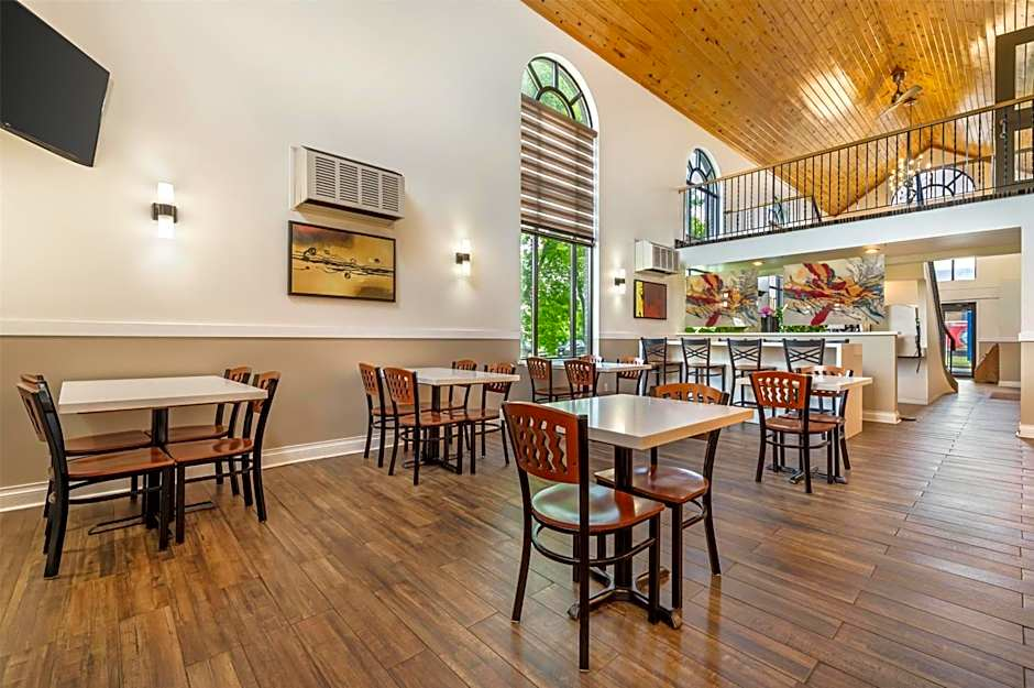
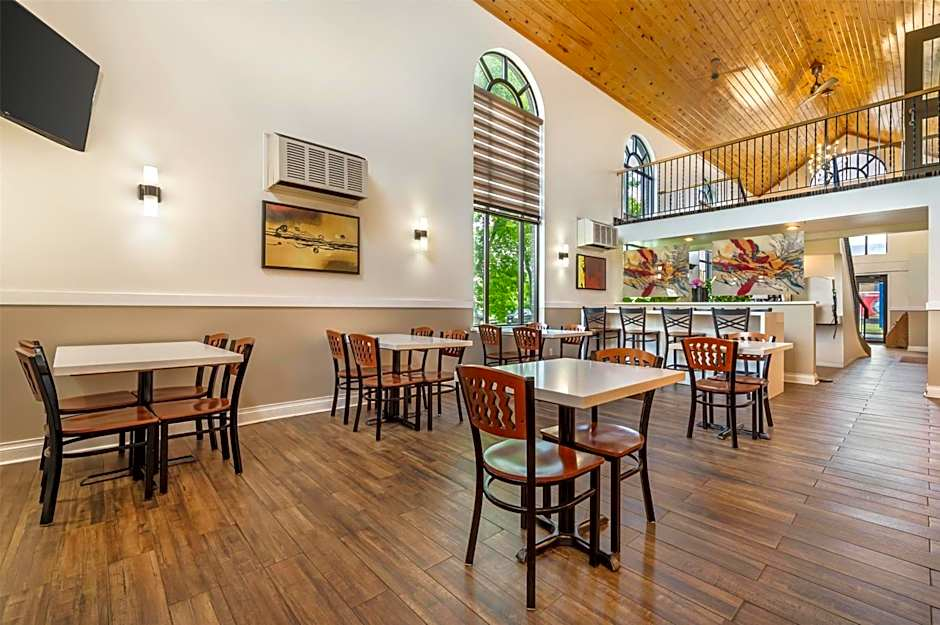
+ ceiling fan (715, 68)
